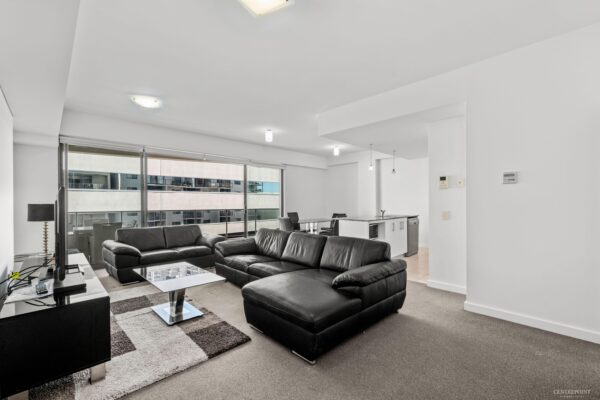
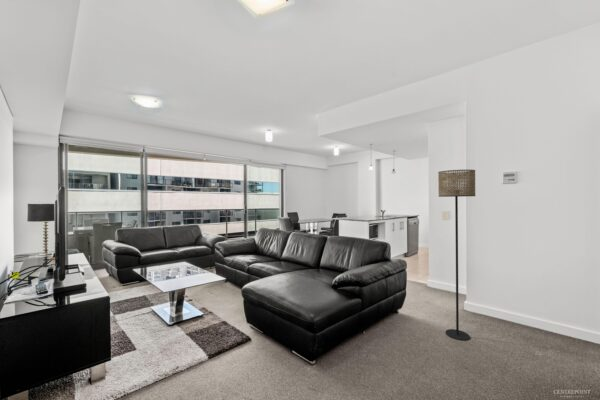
+ floor lamp (456, 253)
